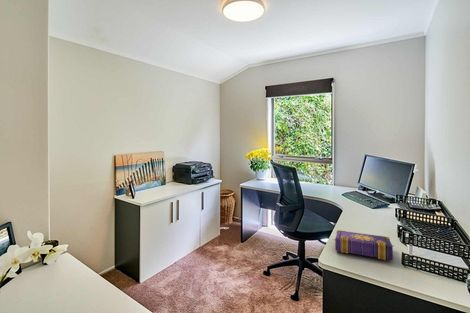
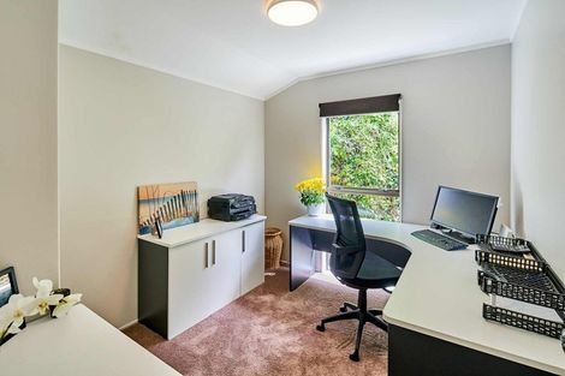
- book (362, 243)
